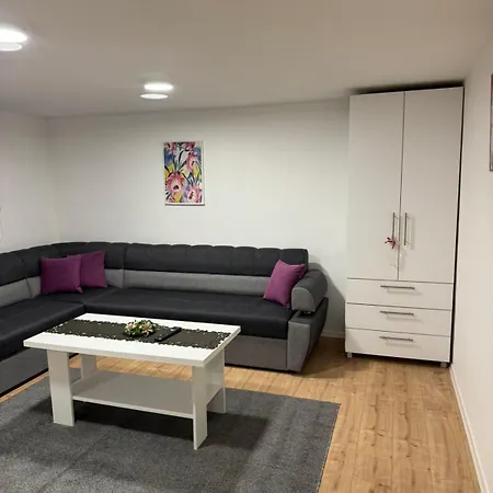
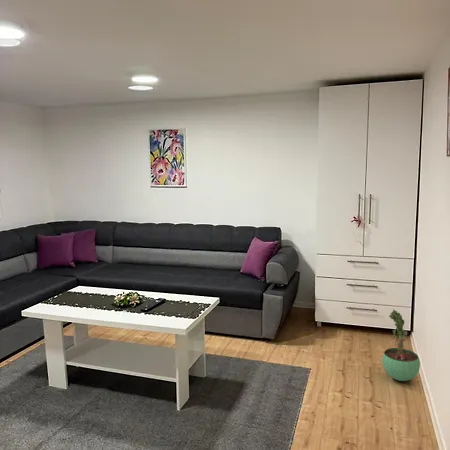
+ potted plant (401, 346)
